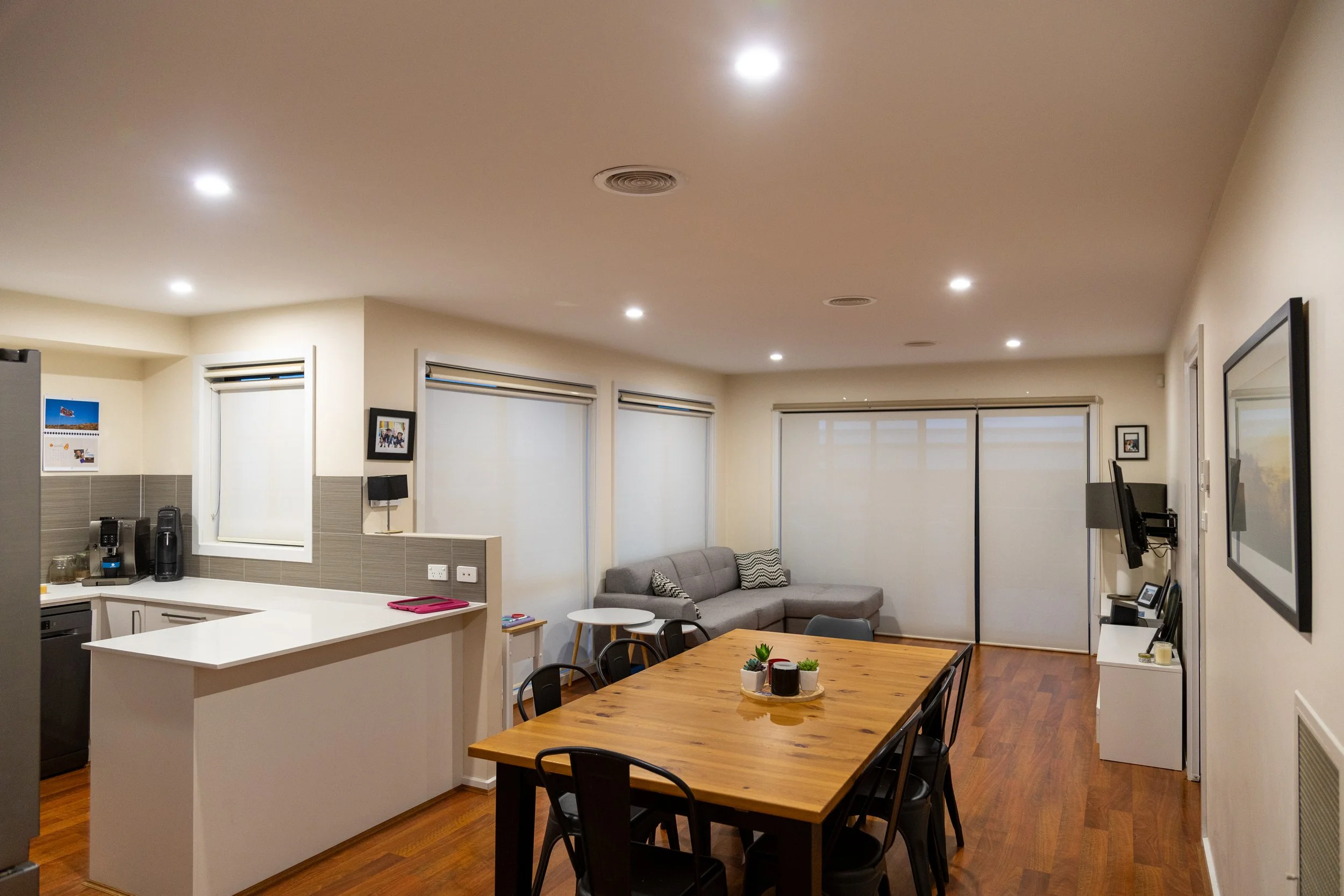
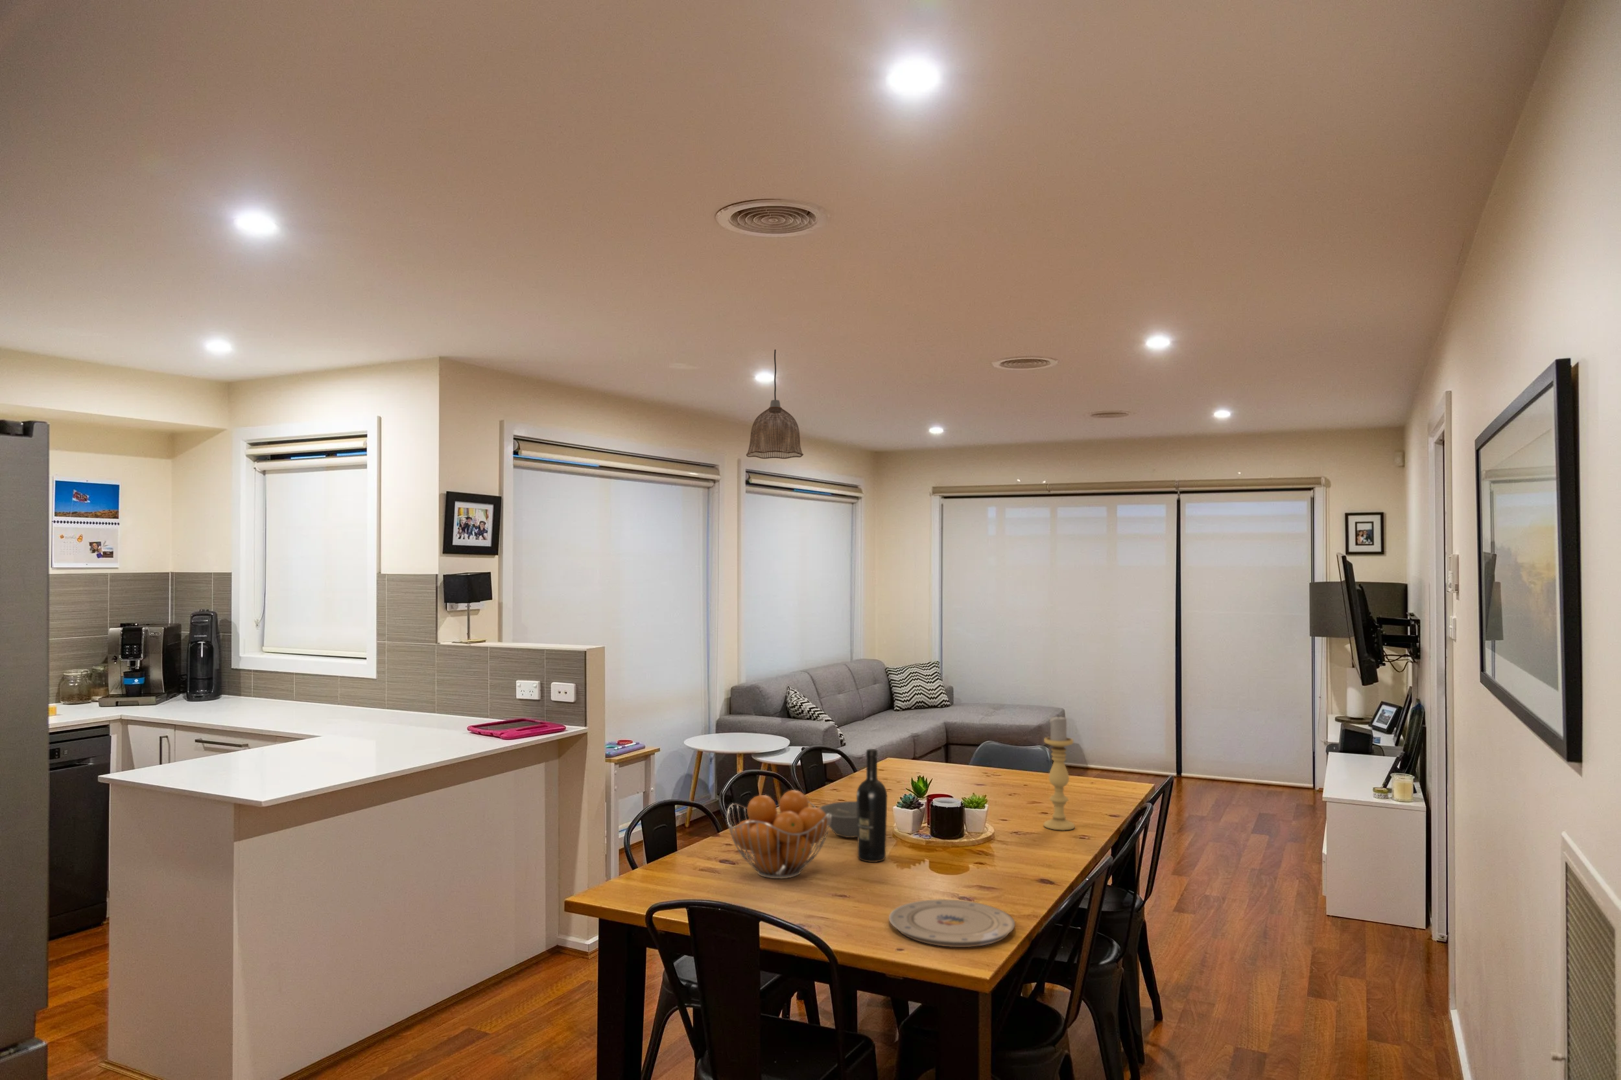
+ fruit basket (779, 833)
+ candle holder (1059, 770)
+ plate (952, 922)
+ wine bottle (872, 804)
+ pendant lamp (774, 403)
+ bowl (850, 821)
